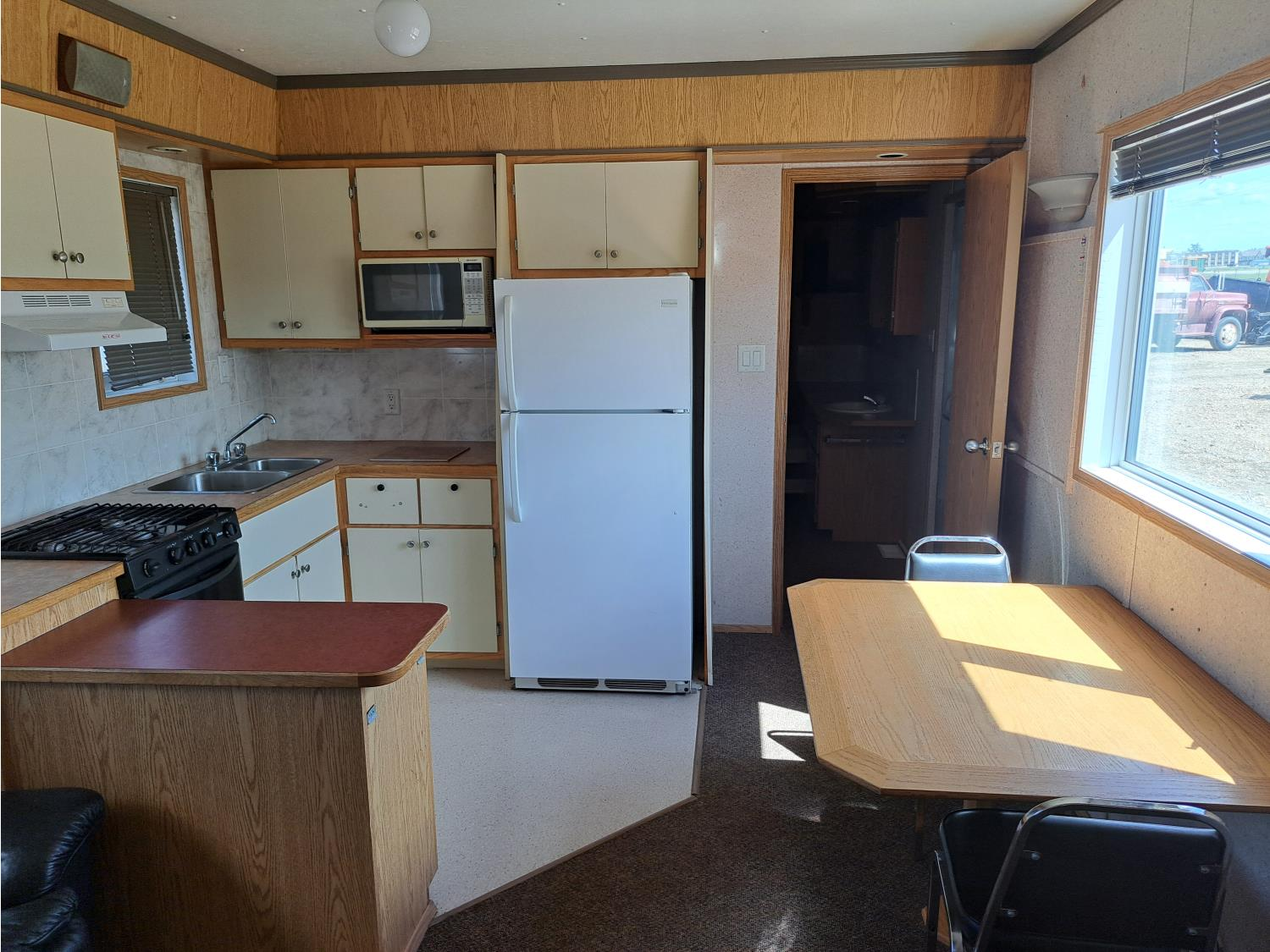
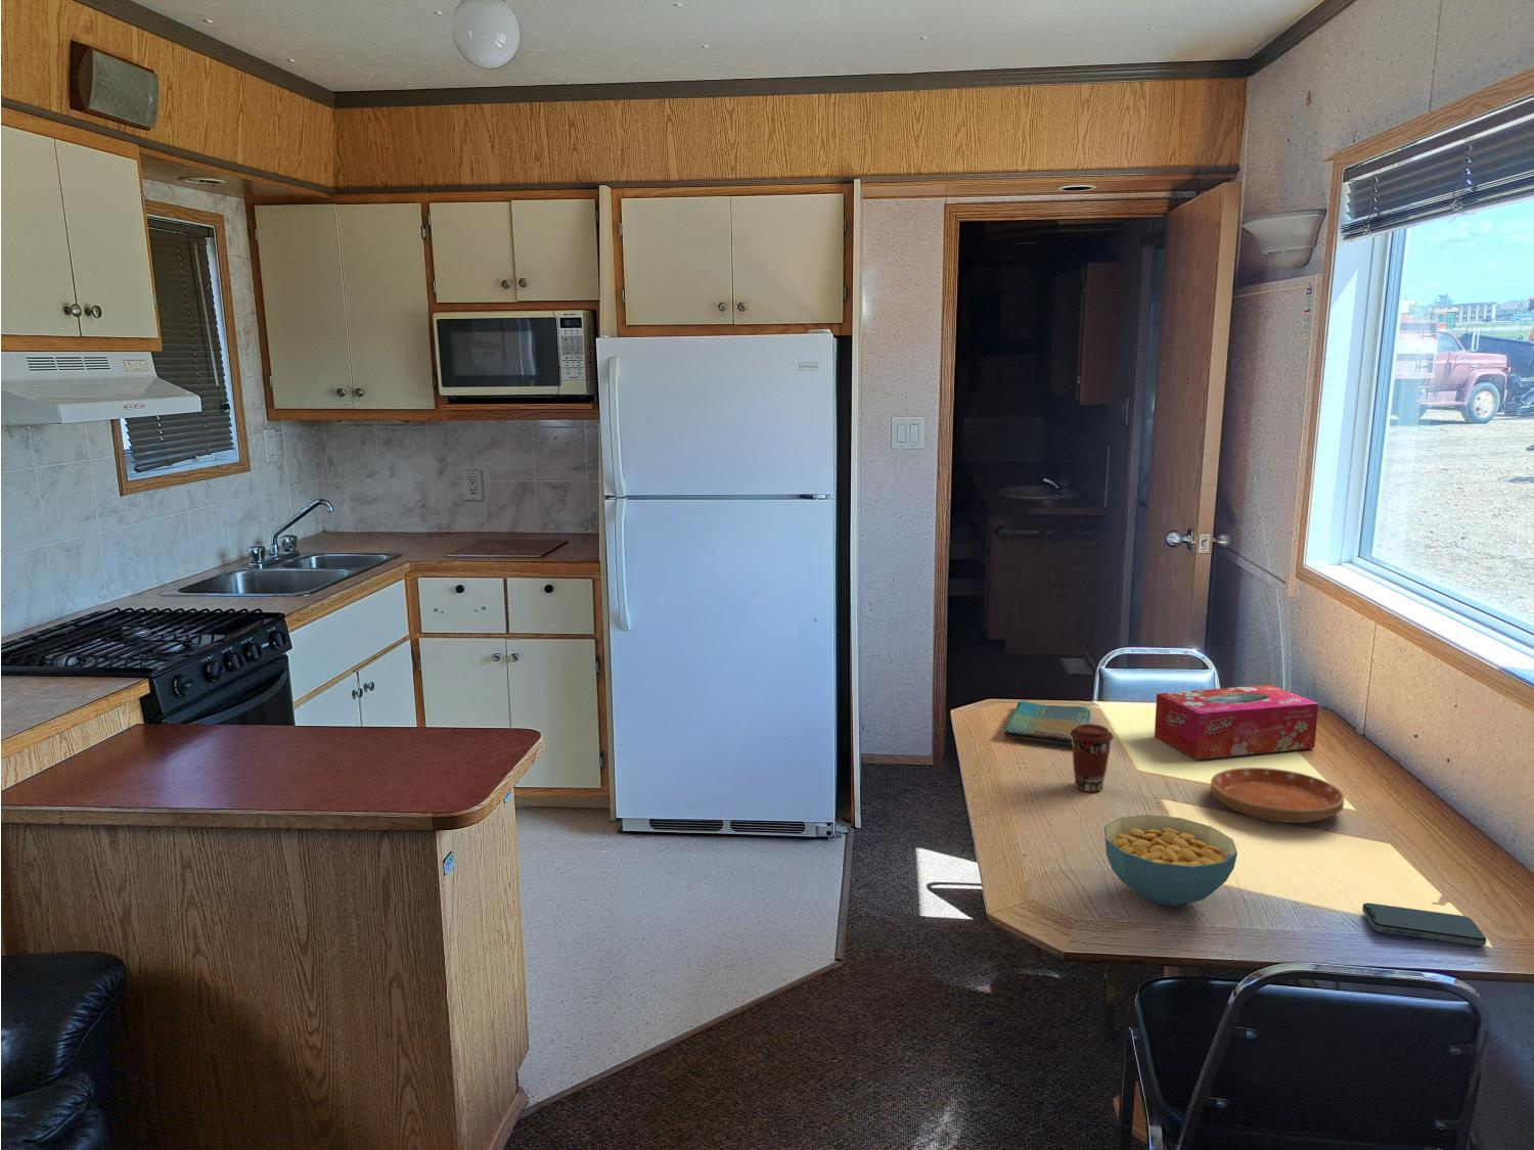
+ coffee cup (1091, 757)
+ smartphone (1423, 923)
+ cereal bowl (1167, 867)
+ tissue box (1234, 720)
+ dish towel (1048, 721)
+ saucer (1276, 795)
